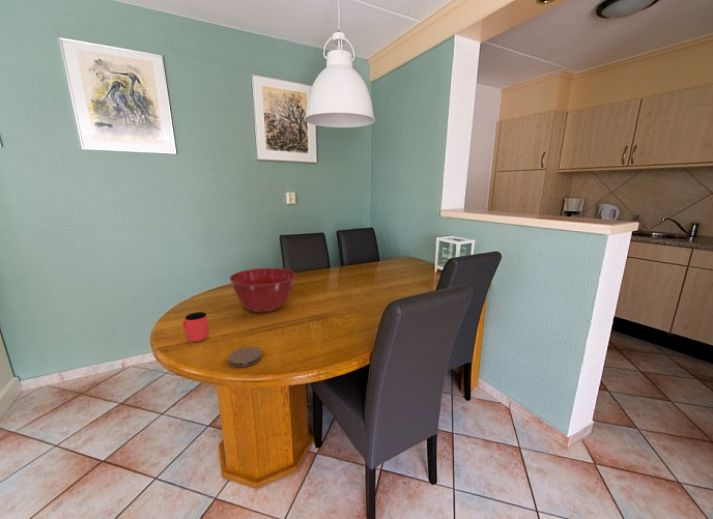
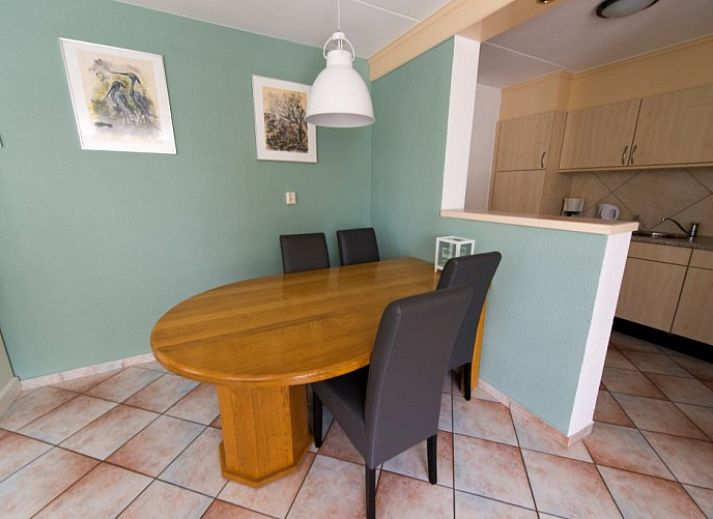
- cup (194, 326)
- coaster (245, 356)
- mixing bowl (264, 291)
